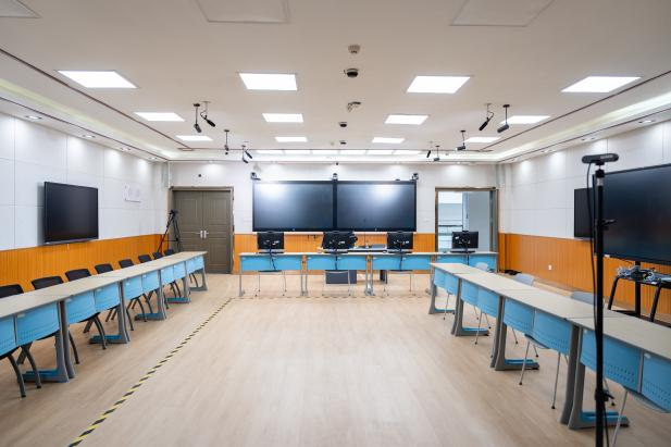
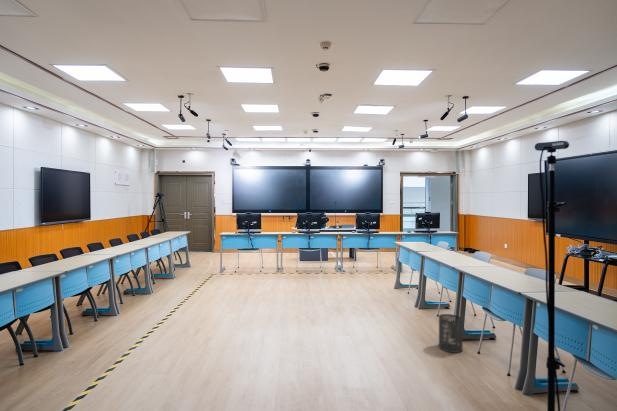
+ trash can (450, 332)
